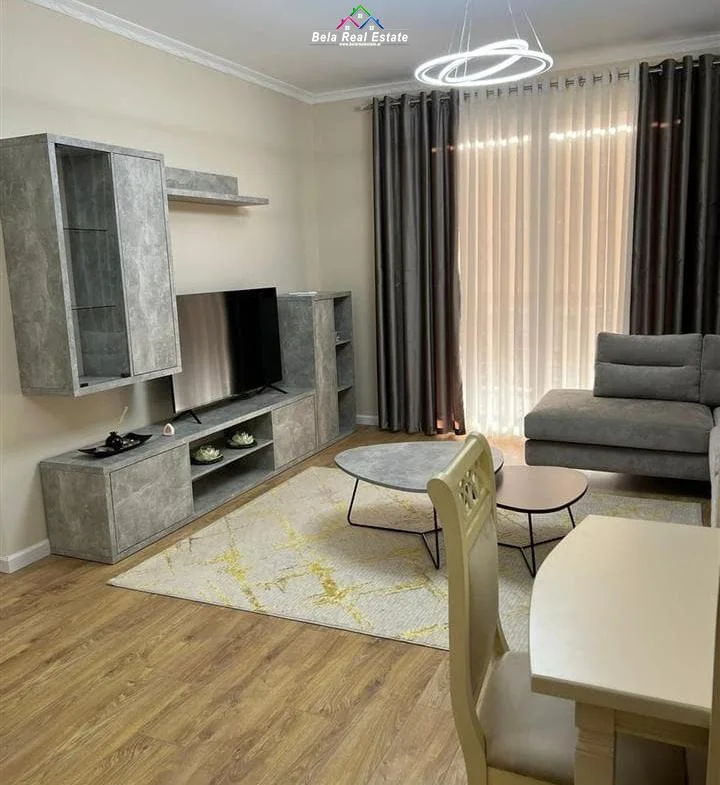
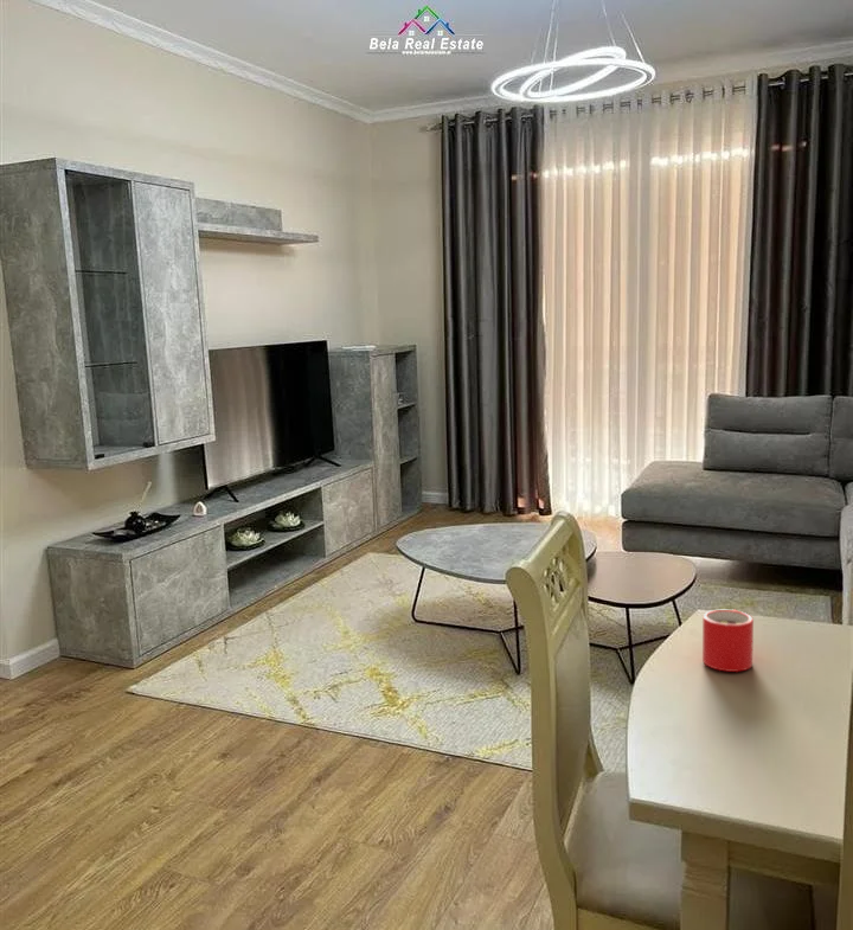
+ mug (729, 635)
